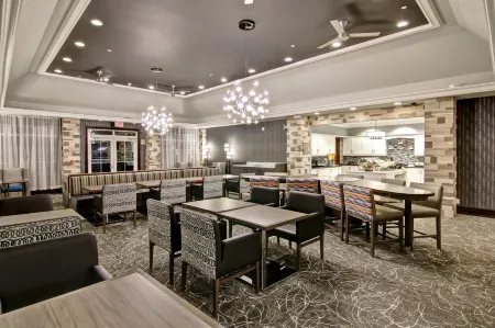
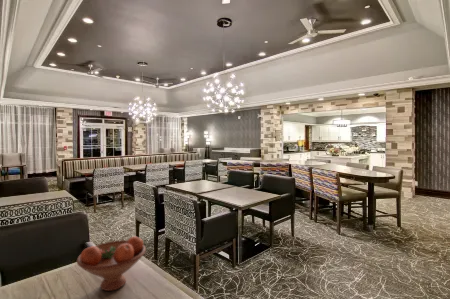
+ fruit bowl (113, 262)
